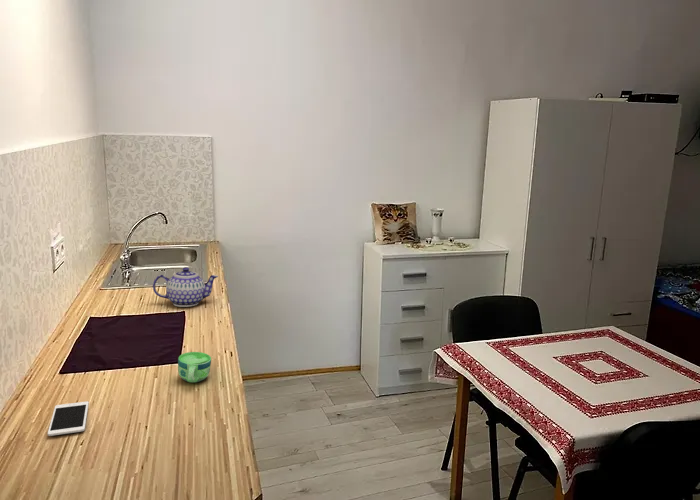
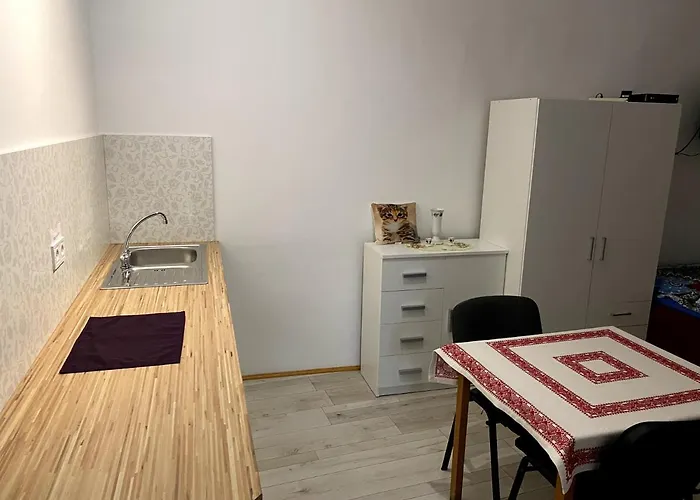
- cup (195, 369)
- cell phone (69, 417)
- teapot (186, 285)
